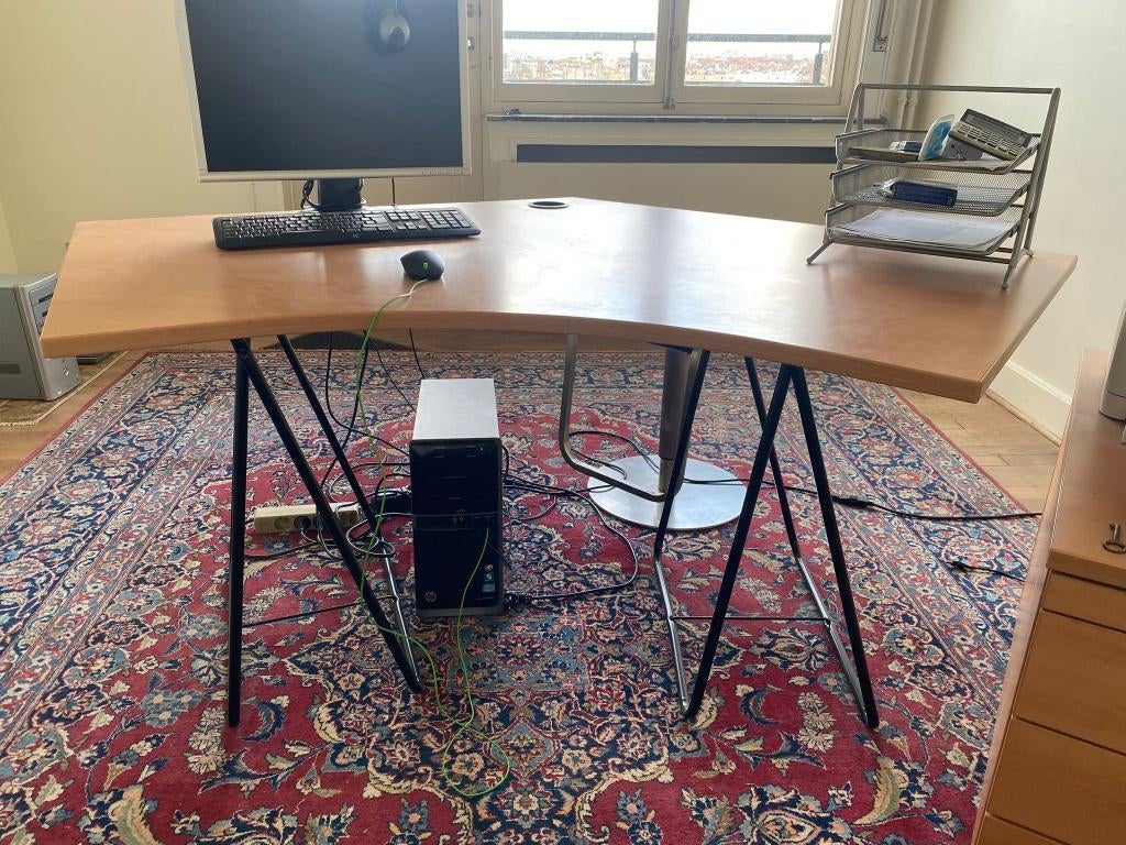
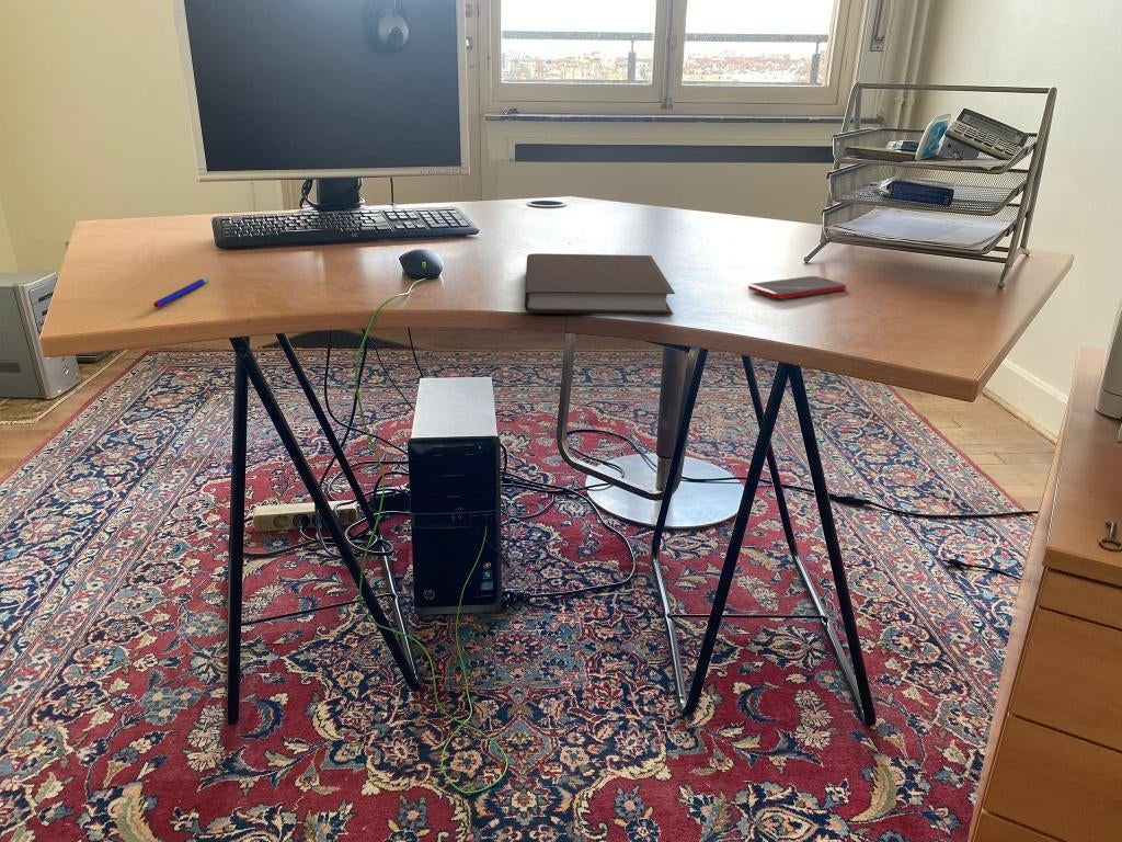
+ notebook (593, 281)
+ smartphone (797, 286)
+ pen (182, 292)
